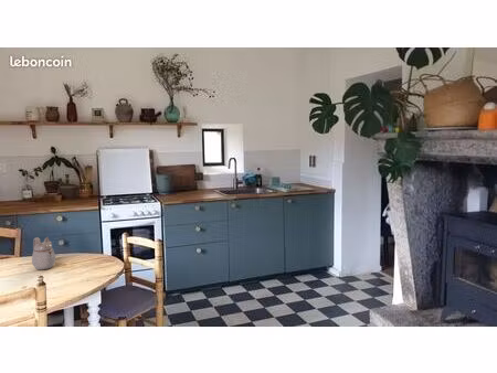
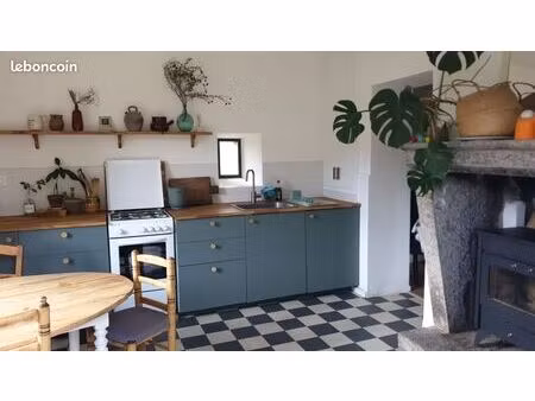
- teapot (42, 253)
